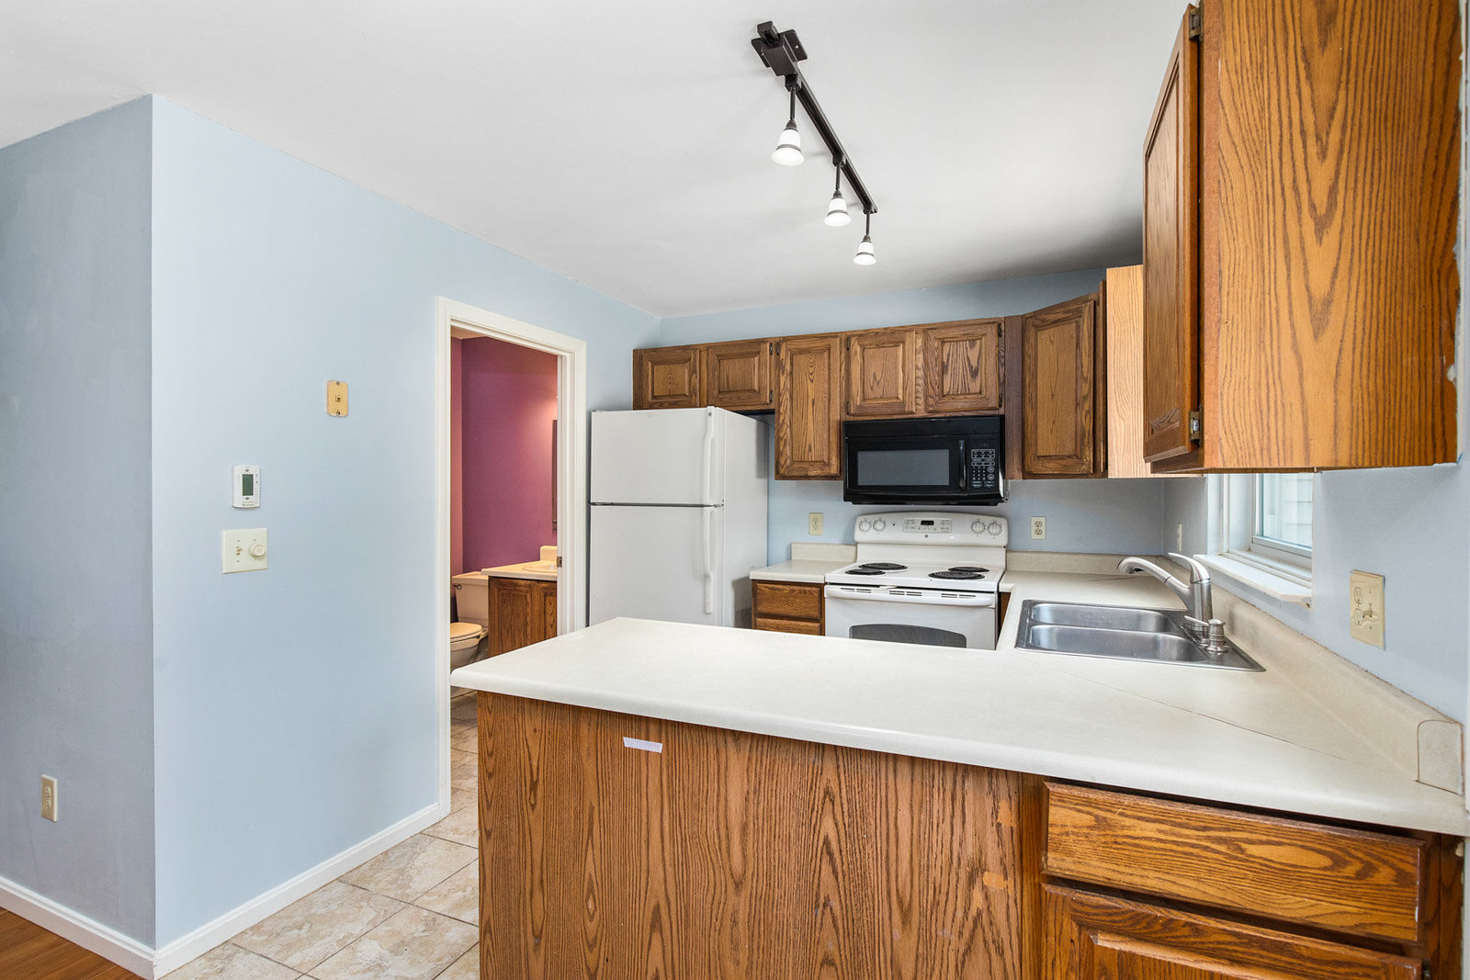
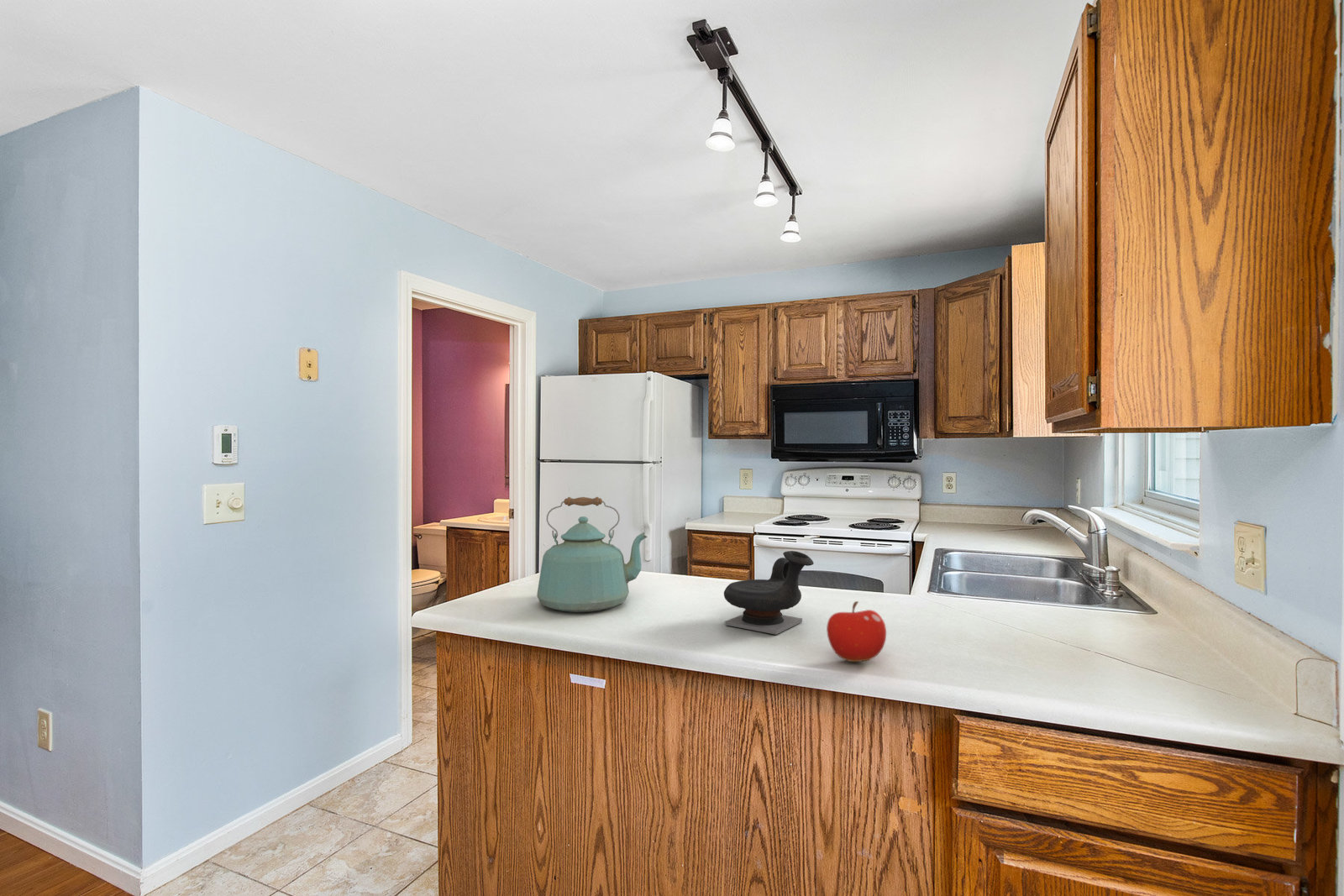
+ teapot (774, 584)
+ fruit (856, 631)
+ kettle (592, 550)
